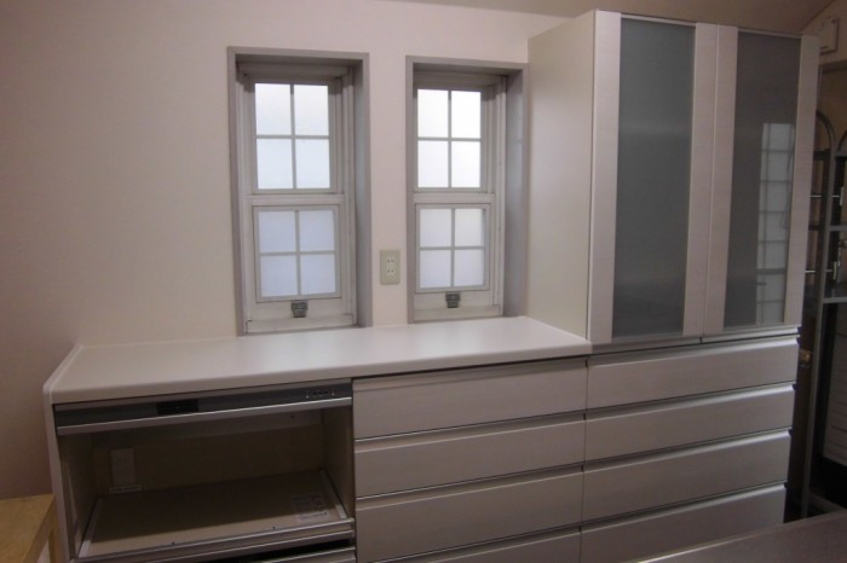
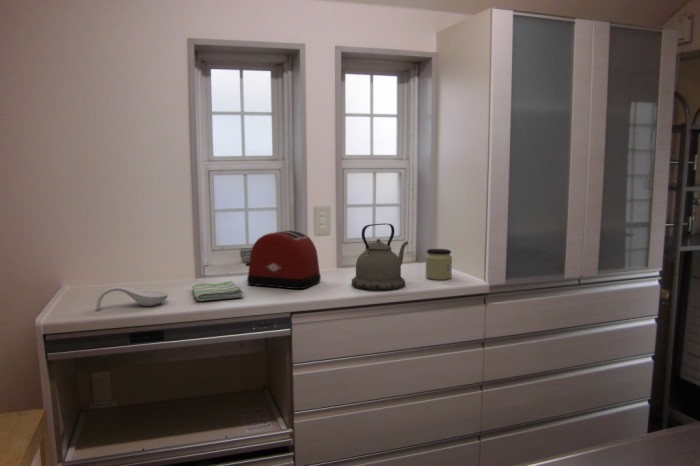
+ toaster (284, 257)
+ dish towel (216, 289)
+ jar (438, 263)
+ kettle (379, 254)
+ spoon rest (133, 295)
